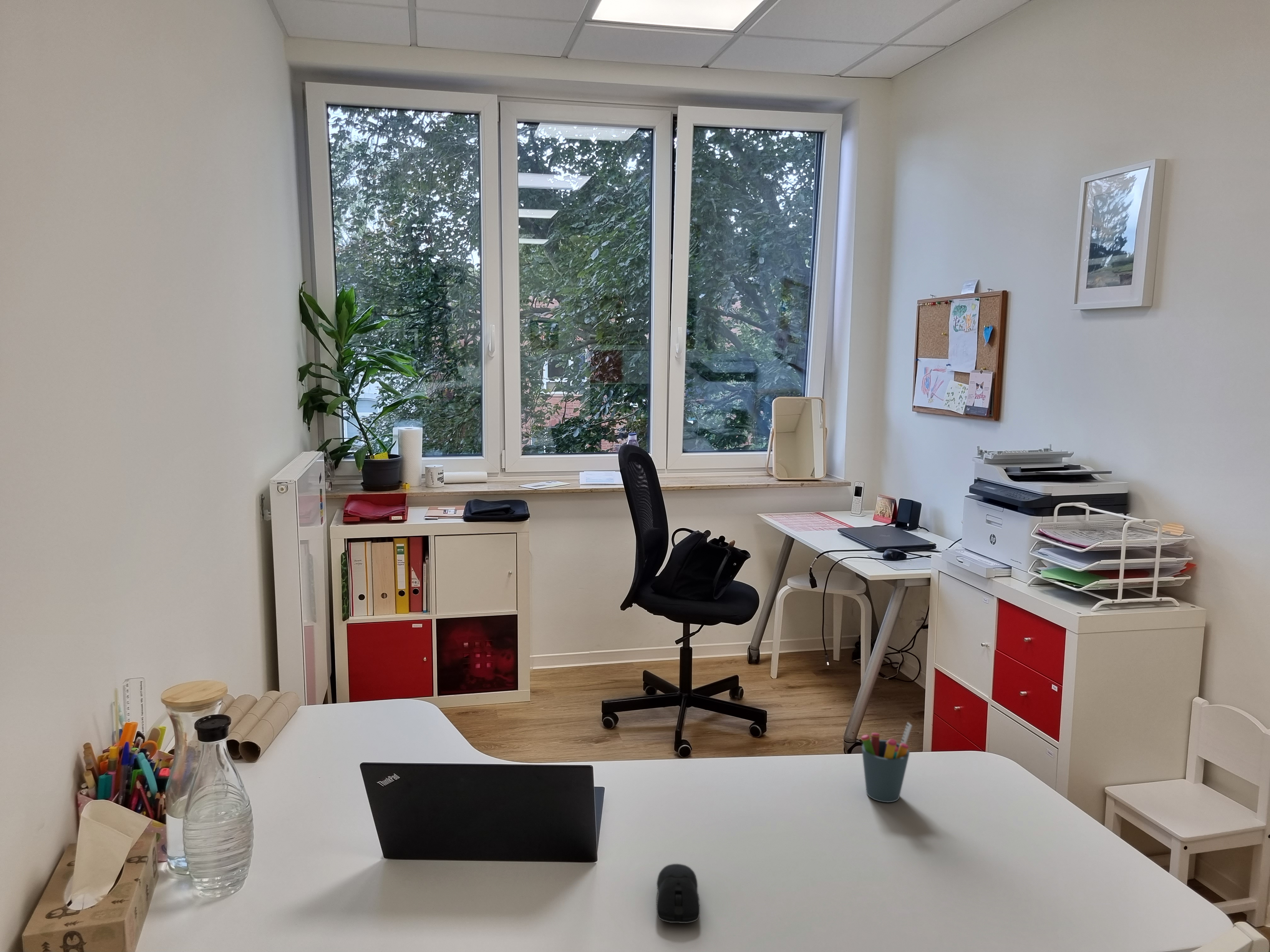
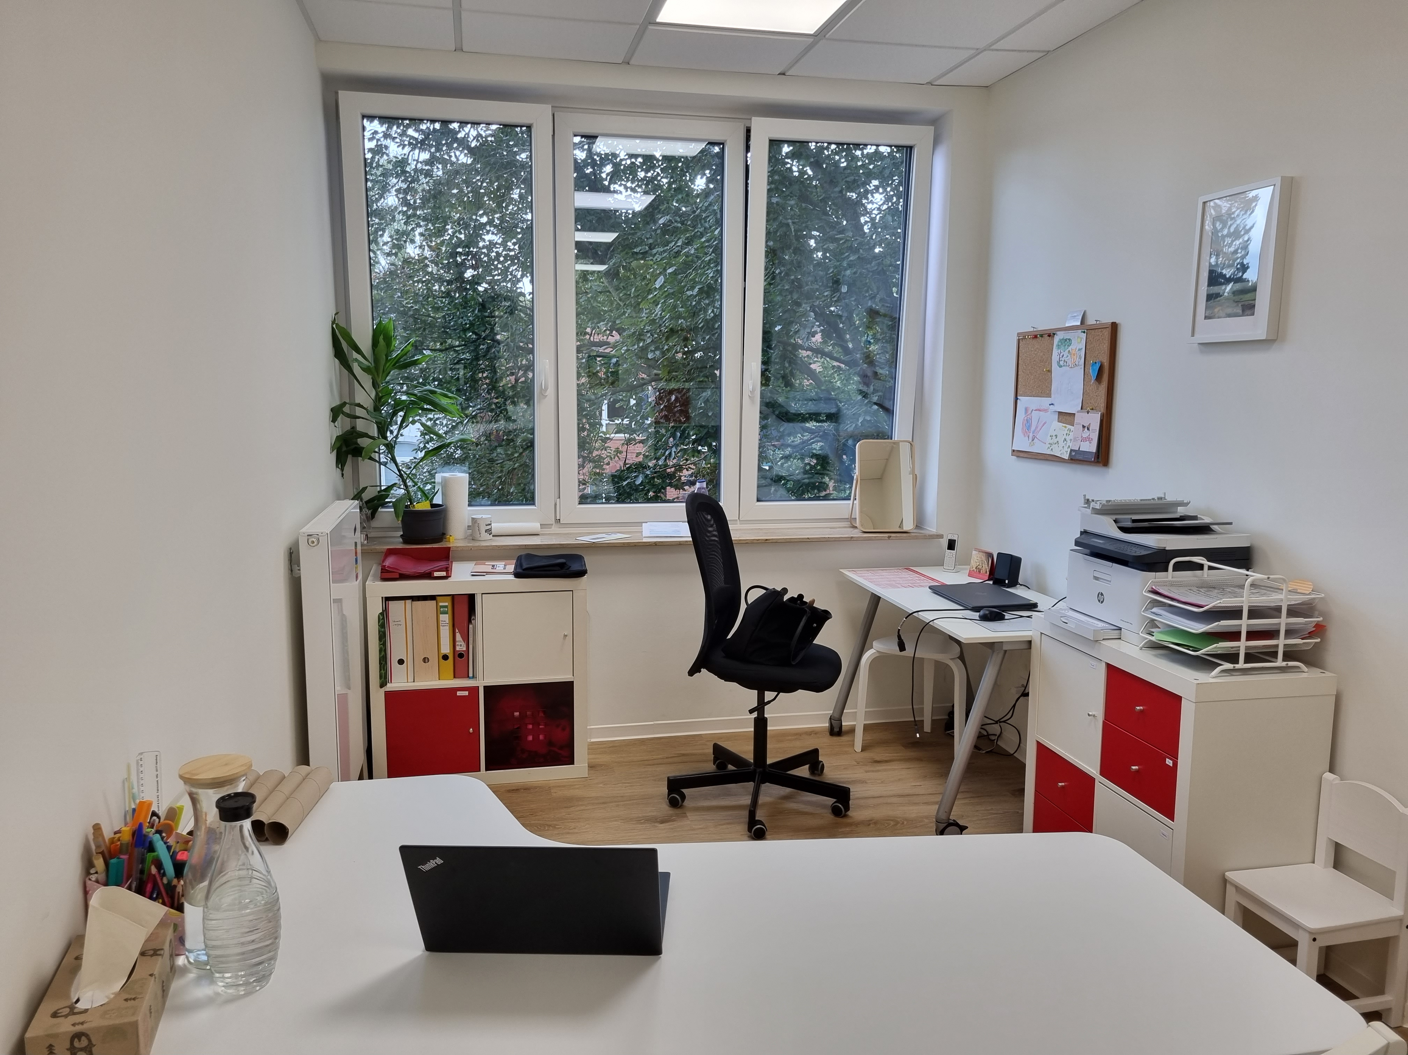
- pen holder (885, 760)
- computer mouse (678, 889)
